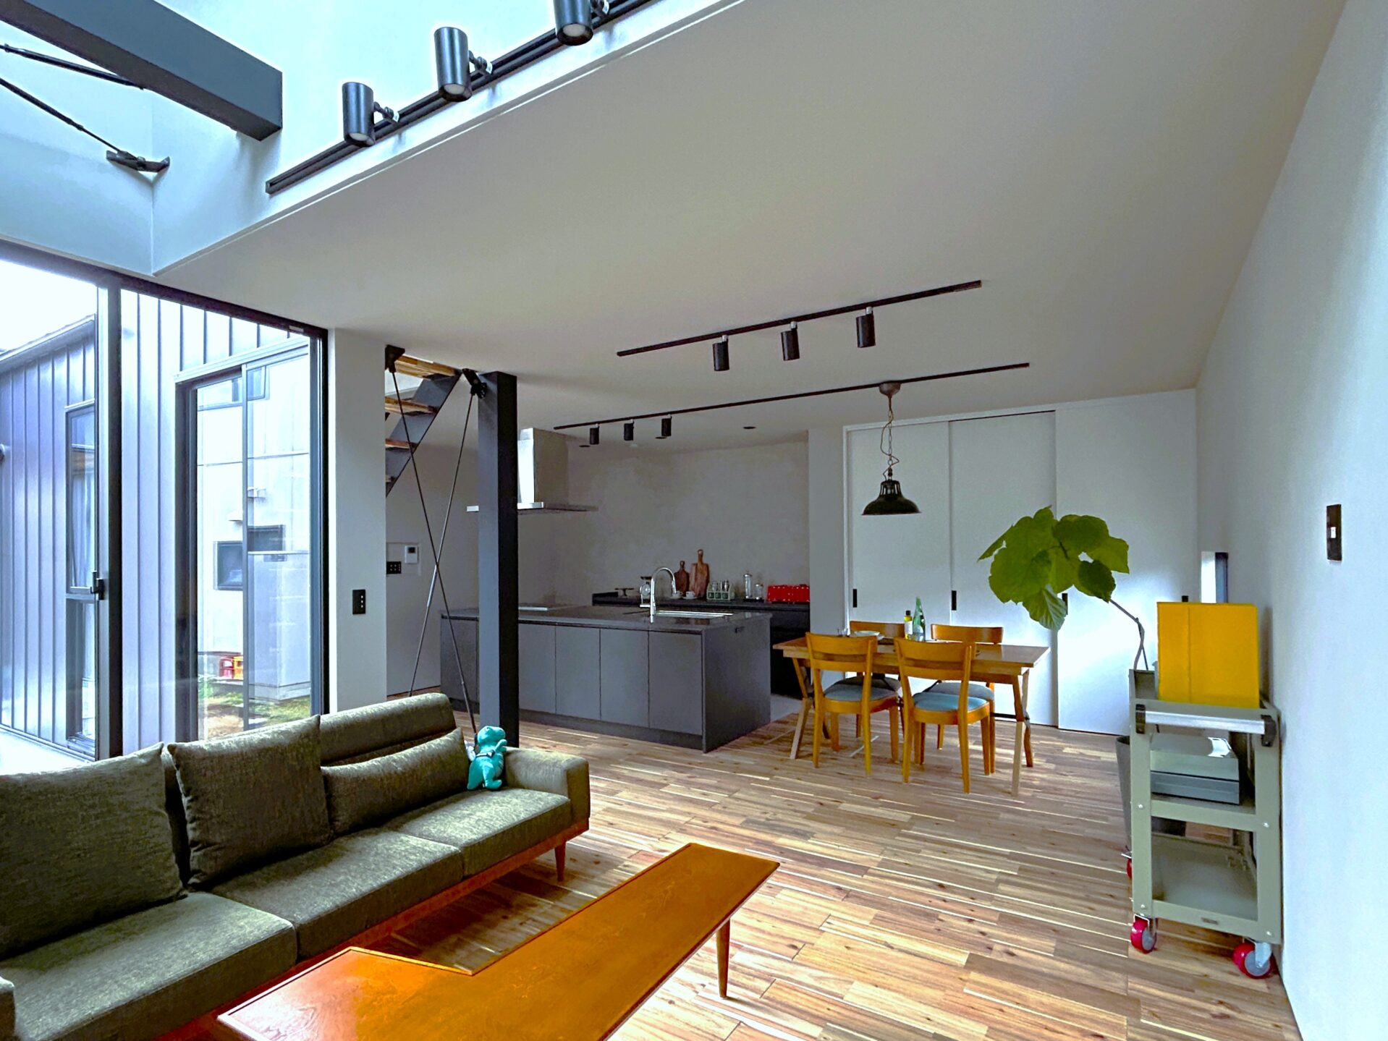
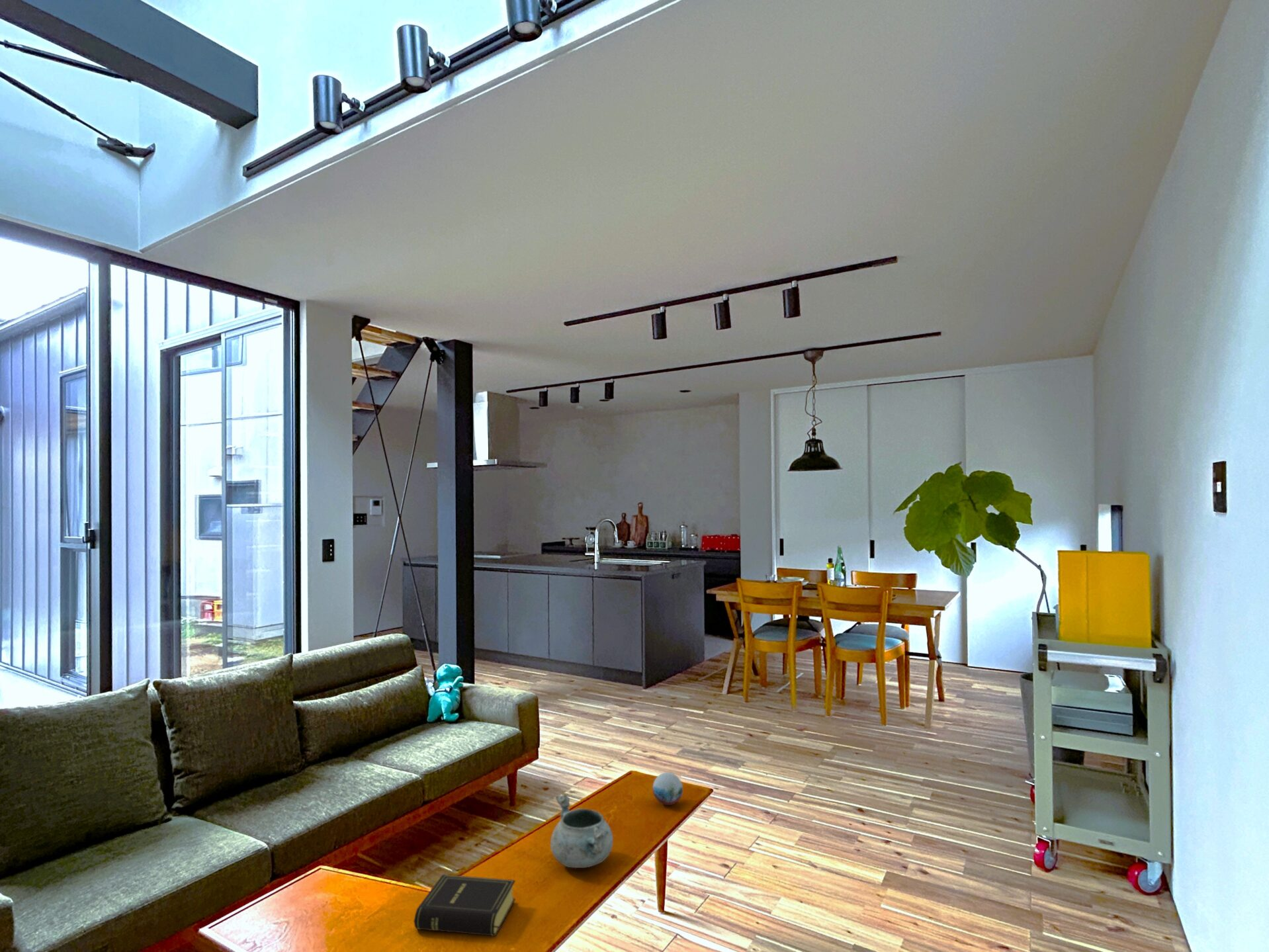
+ book (470, 906)
+ decorative bowl (583, 835)
+ decorative orb (668, 789)
